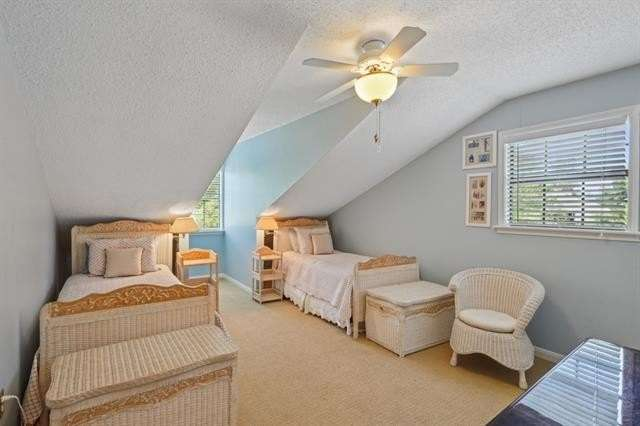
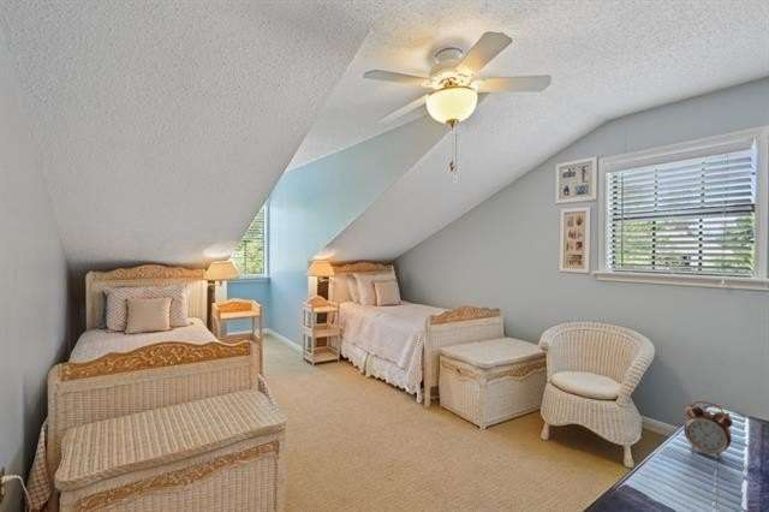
+ alarm clock (707, 427)
